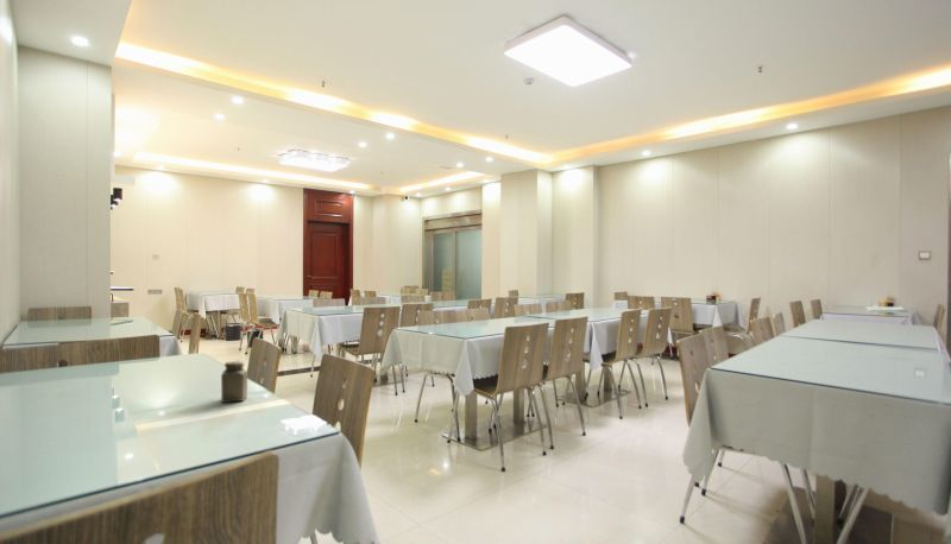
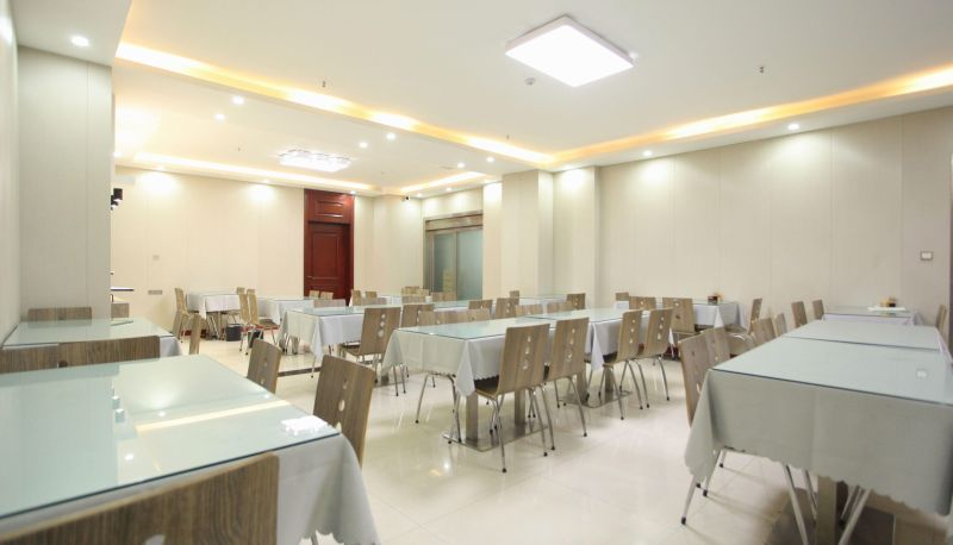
- salt shaker (234, 380)
